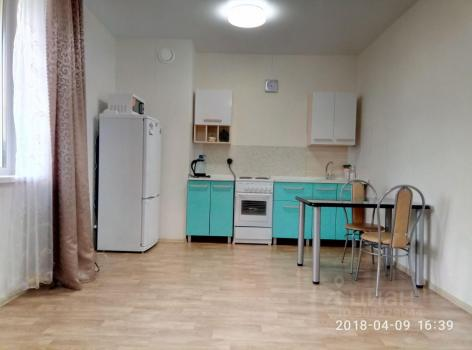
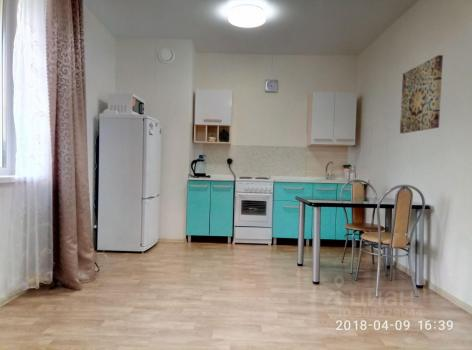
+ wall art (419, 98)
